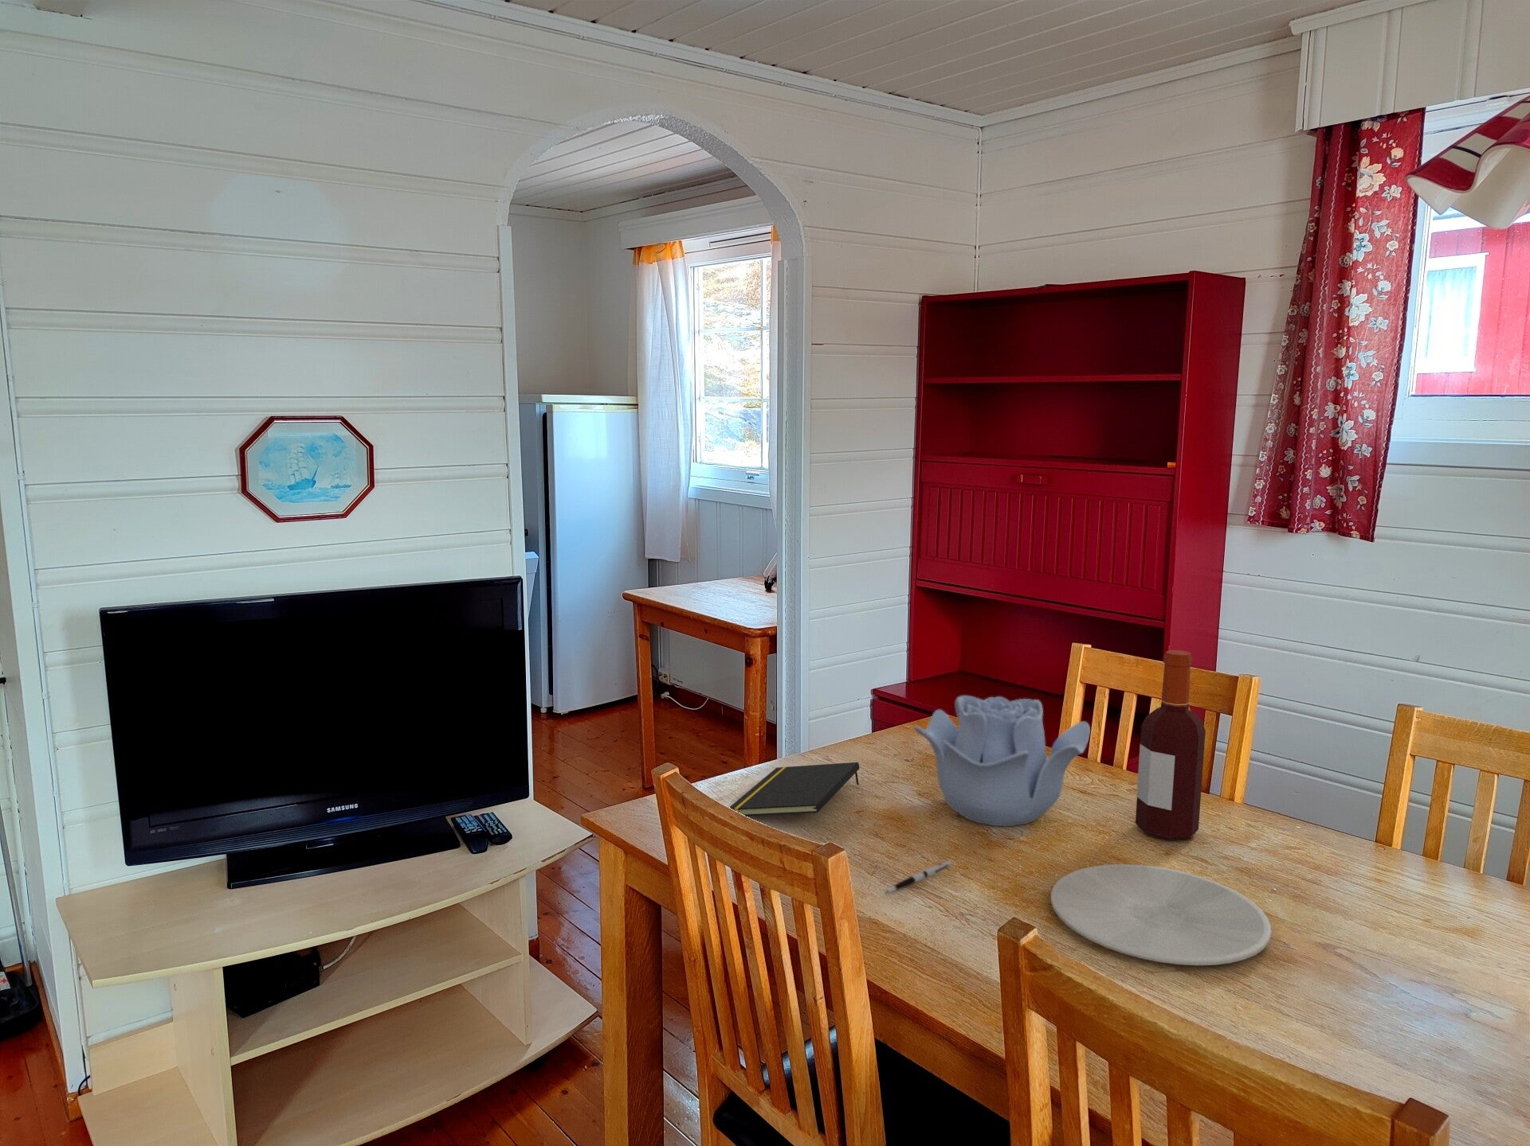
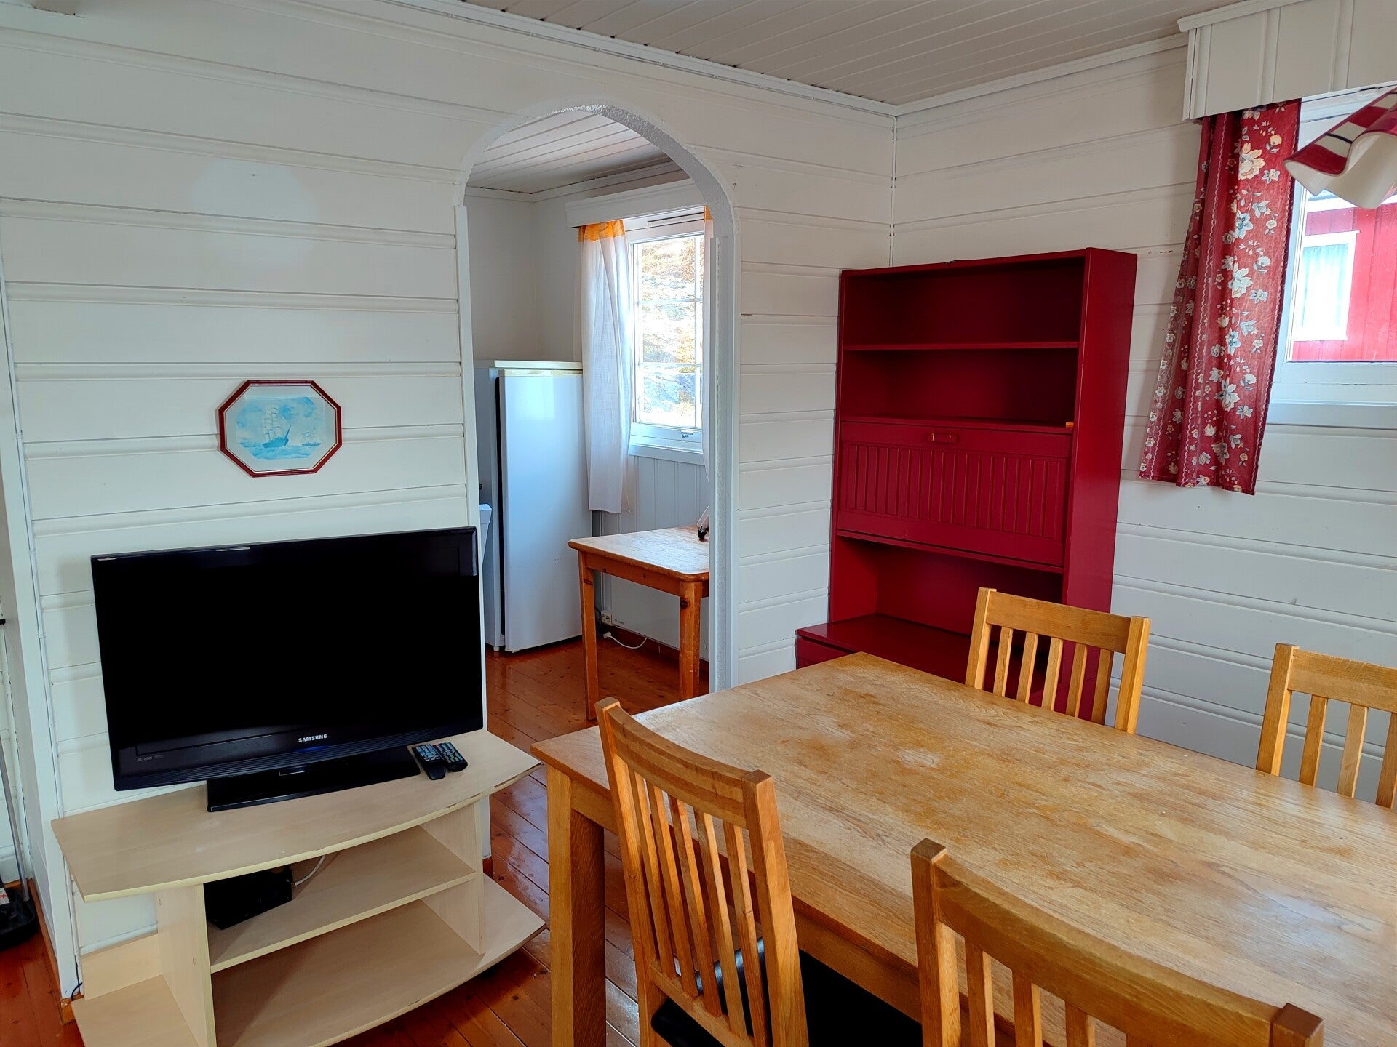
- decorative bowl (999, 760)
- notepad (795, 787)
- bottle (1171, 743)
- pen (919, 878)
- plate (1157, 912)
